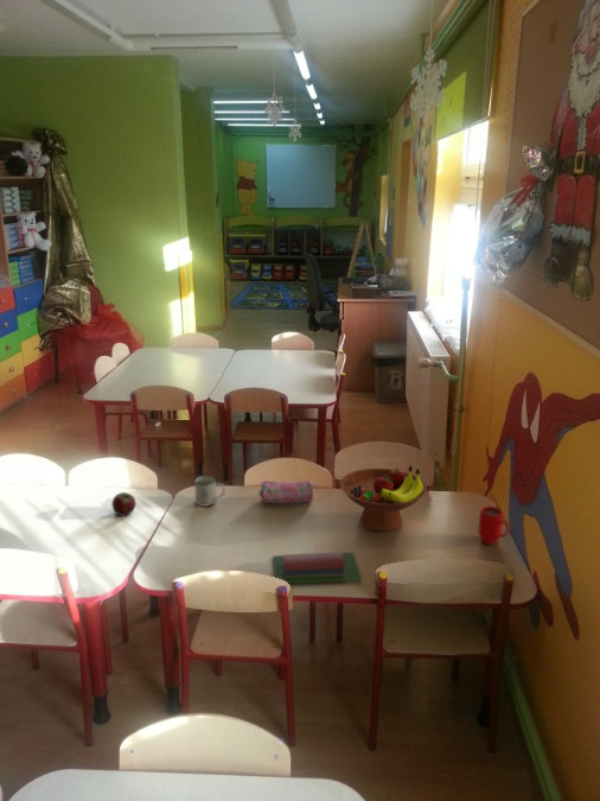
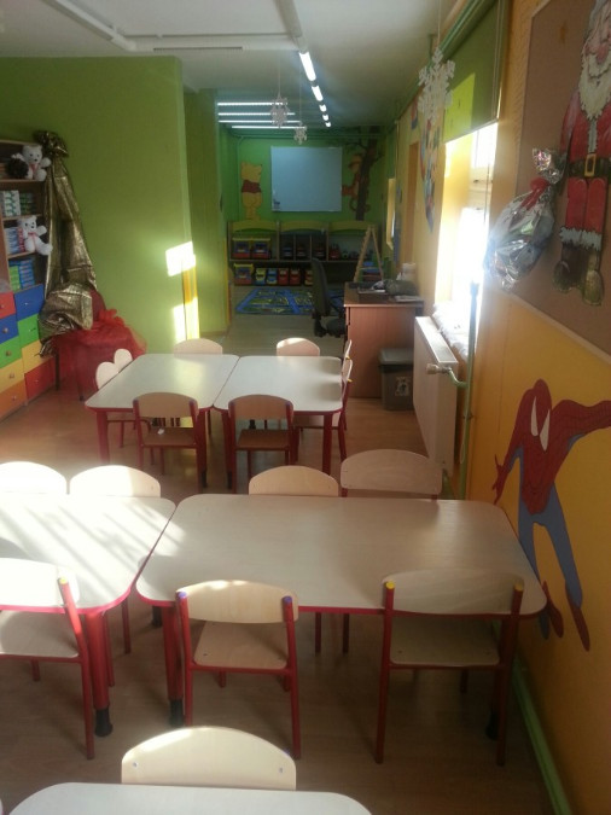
- pencil case (286, 491)
- mug (210, 490)
- mug (493, 527)
- apple (123, 503)
- architectural model (315, 562)
- fruit bowl (382, 496)
